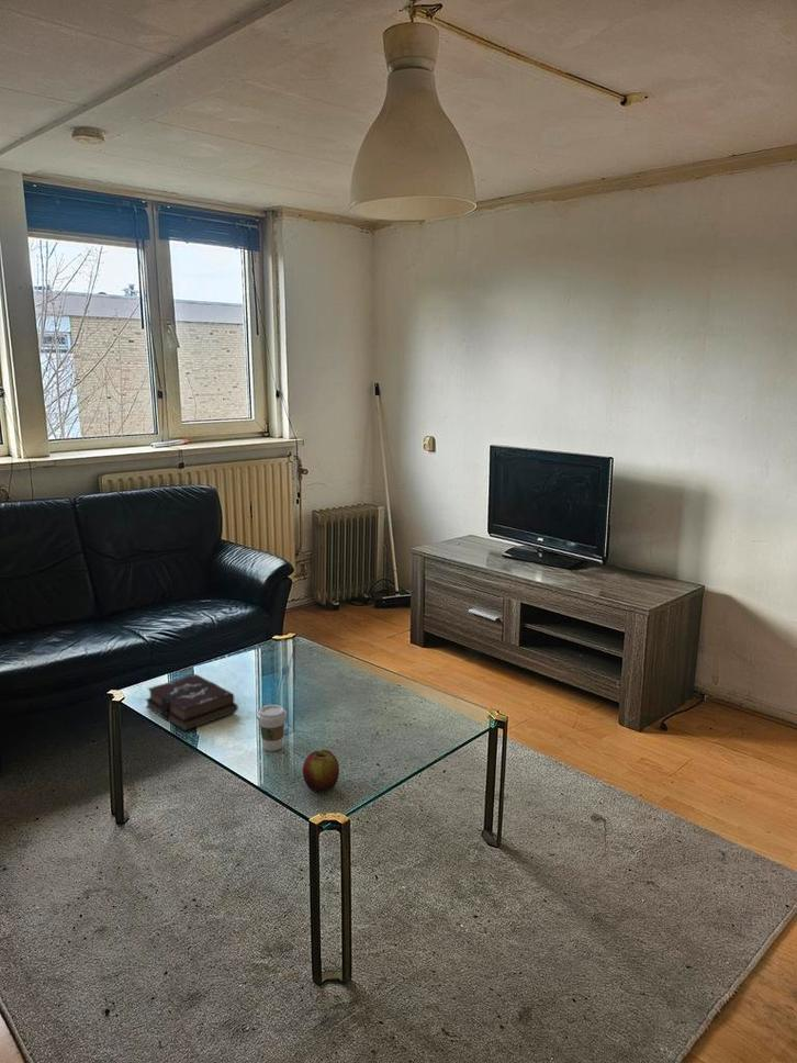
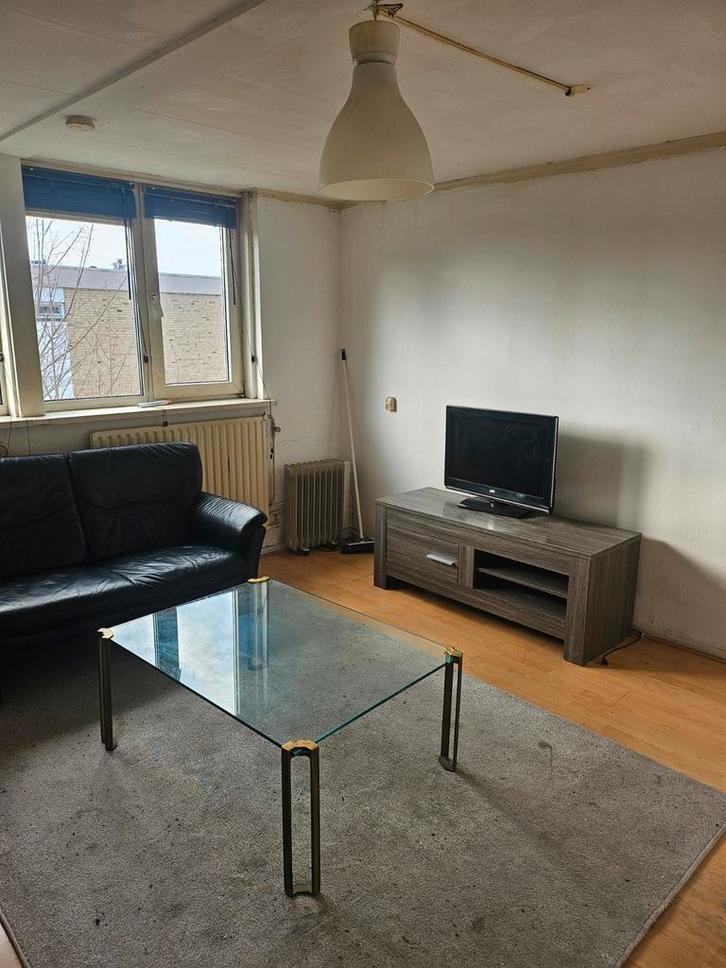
- coffee cup (271, 728)
- hardback book (191, 700)
- apple (321, 771)
